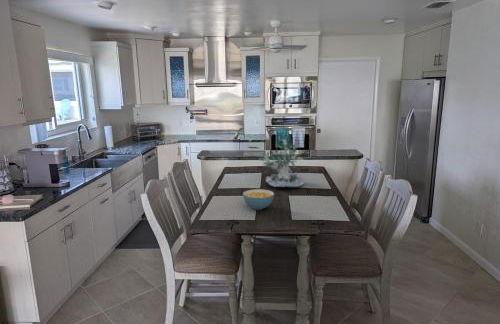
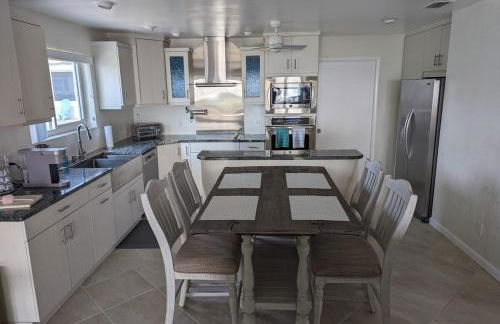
- cereal bowl (258, 200)
- plant (283, 159)
